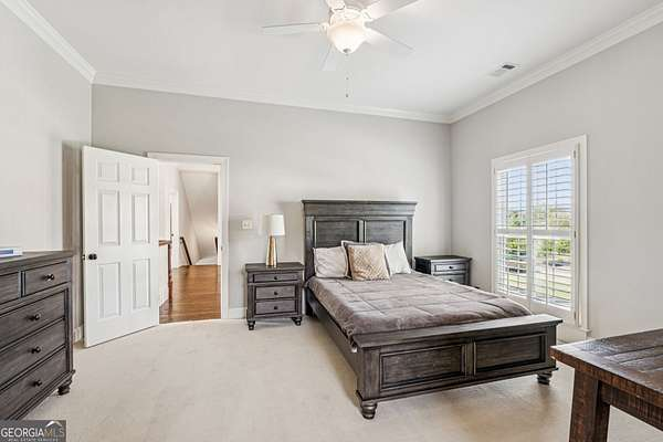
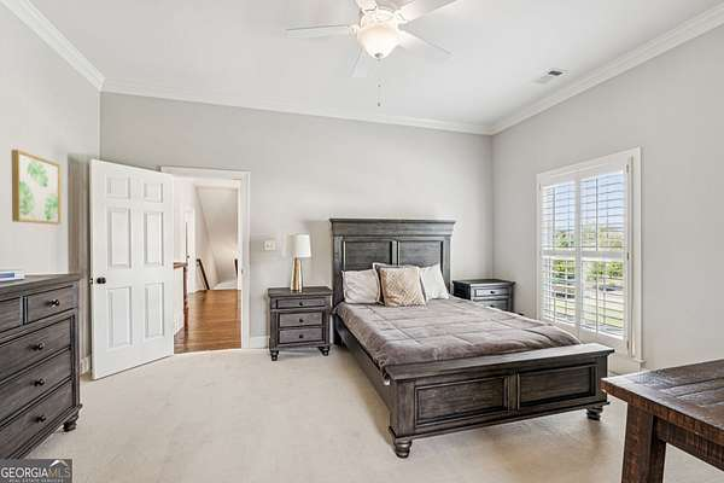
+ wall art (37, 190)
